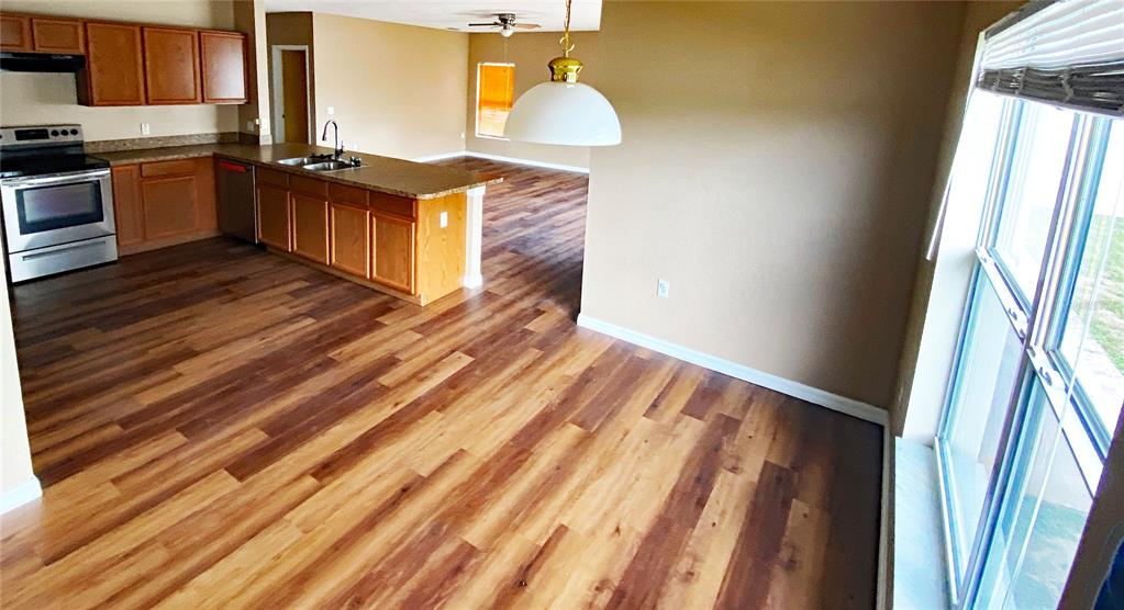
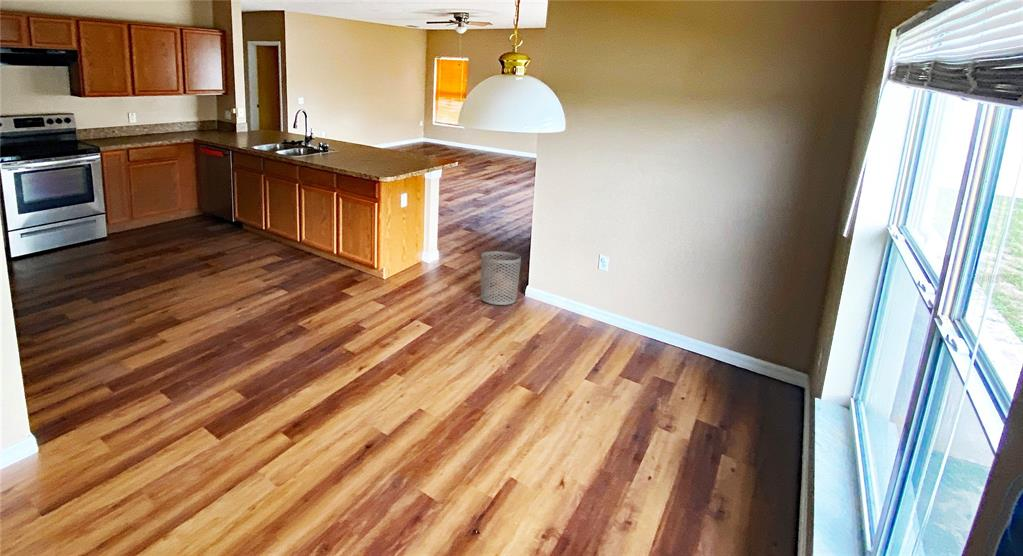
+ waste bin (499, 278)
